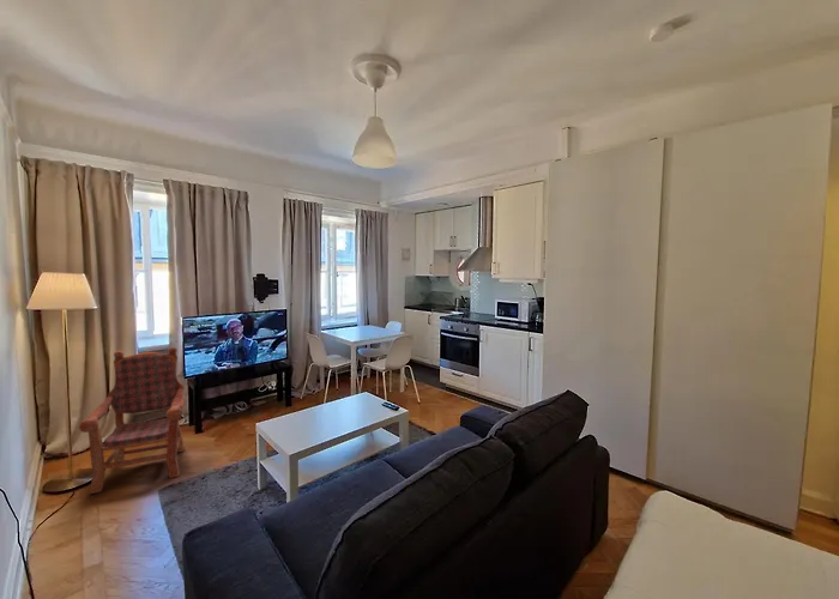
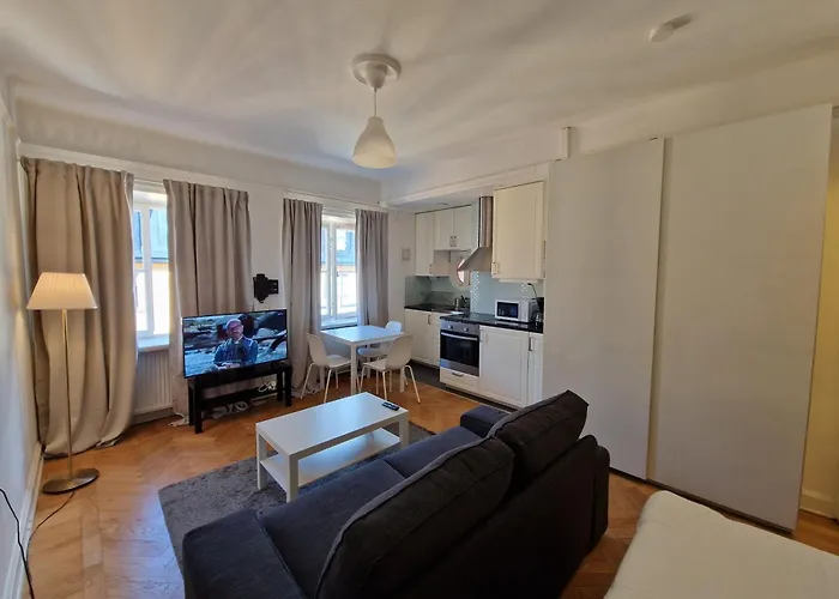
- armchair (141, 411)
